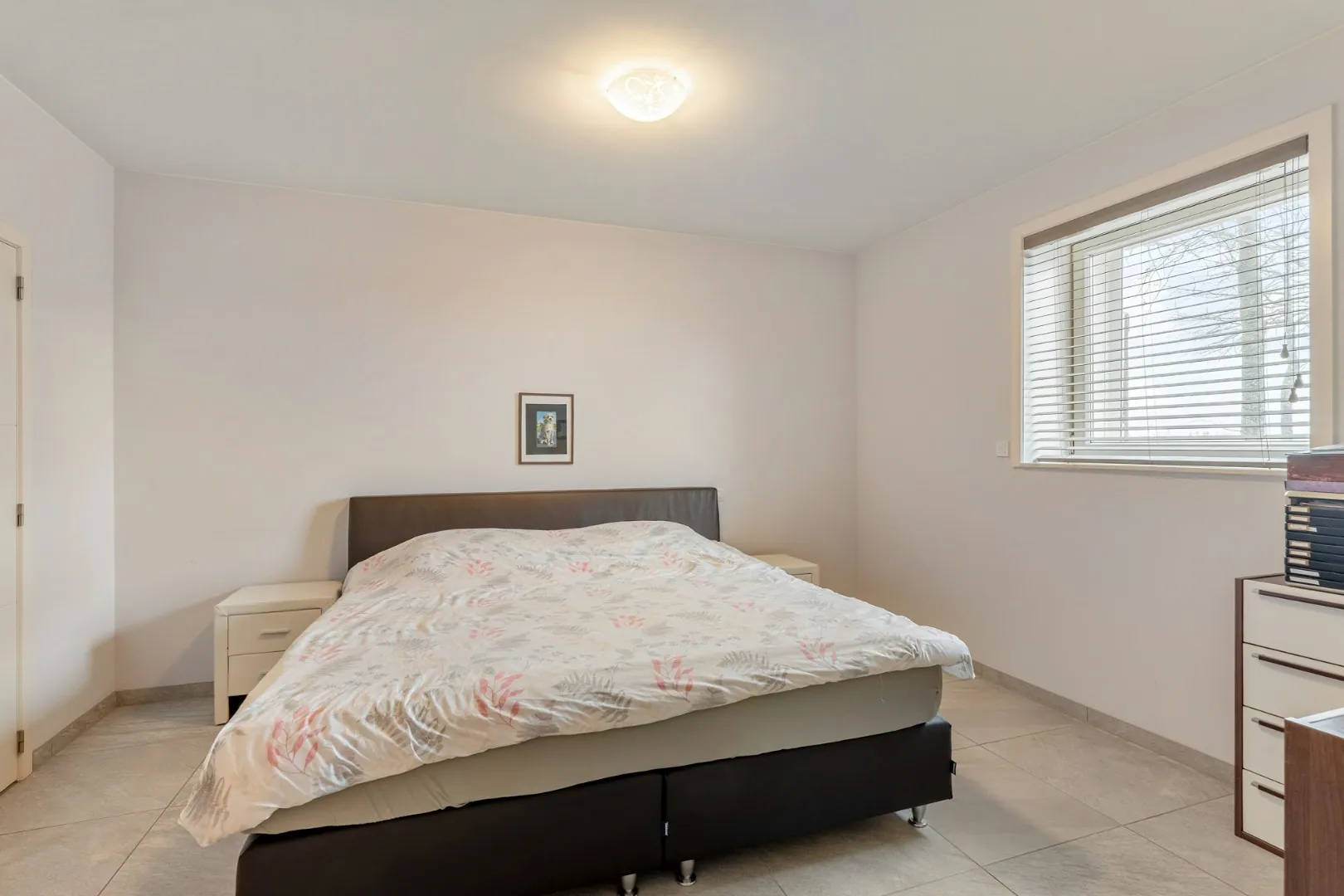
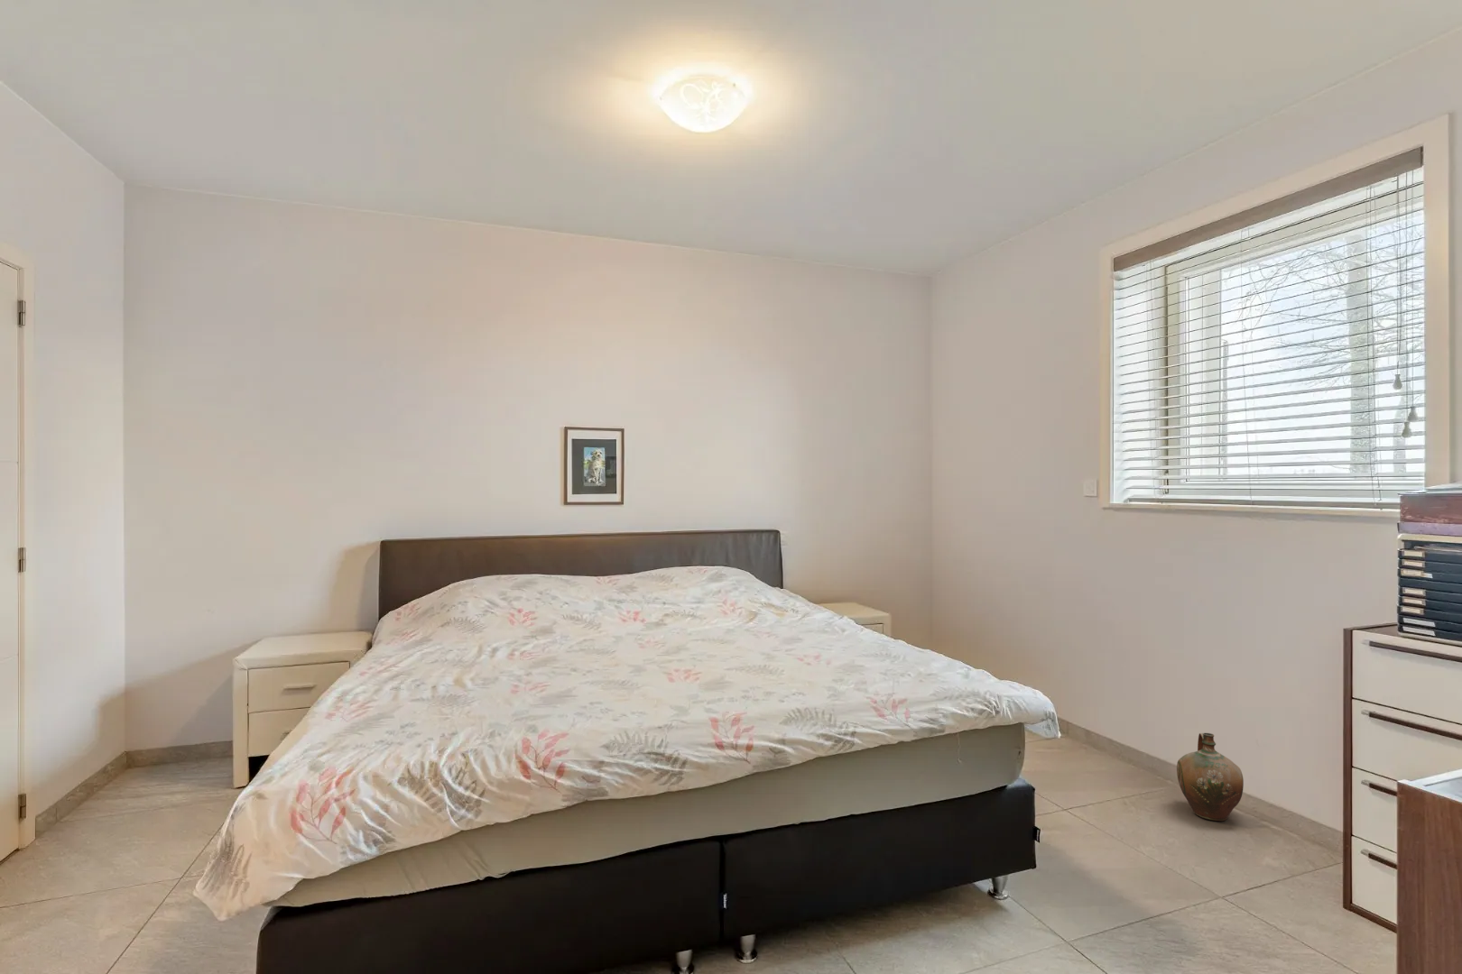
+ ceramic jug (1210, 775)
